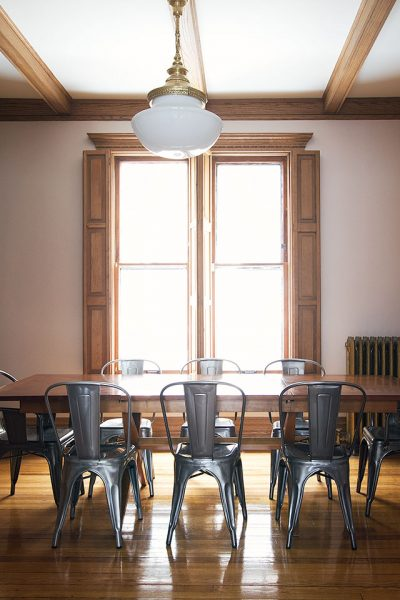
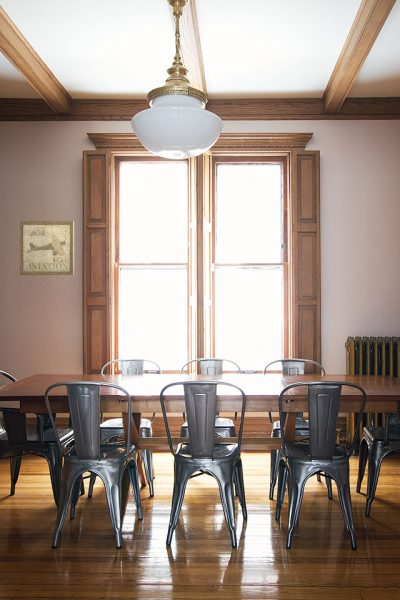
+ wall art (47, 248)
